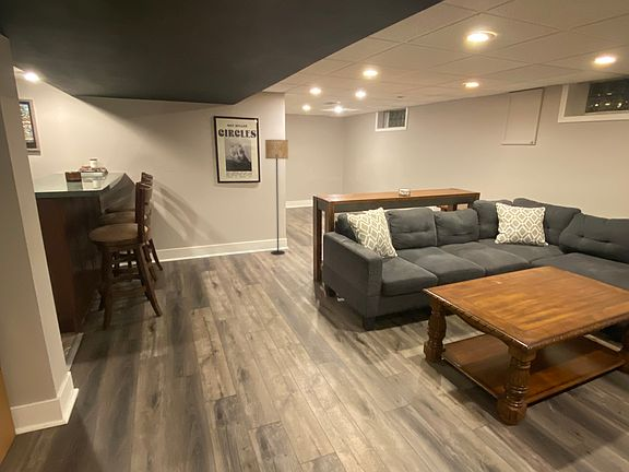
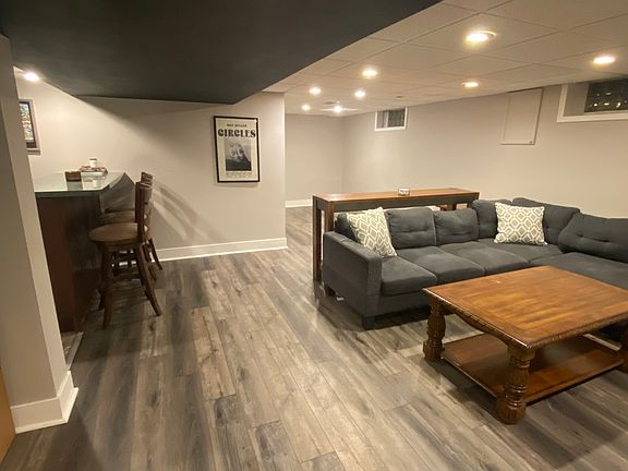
- floor lamp (277, 198)
